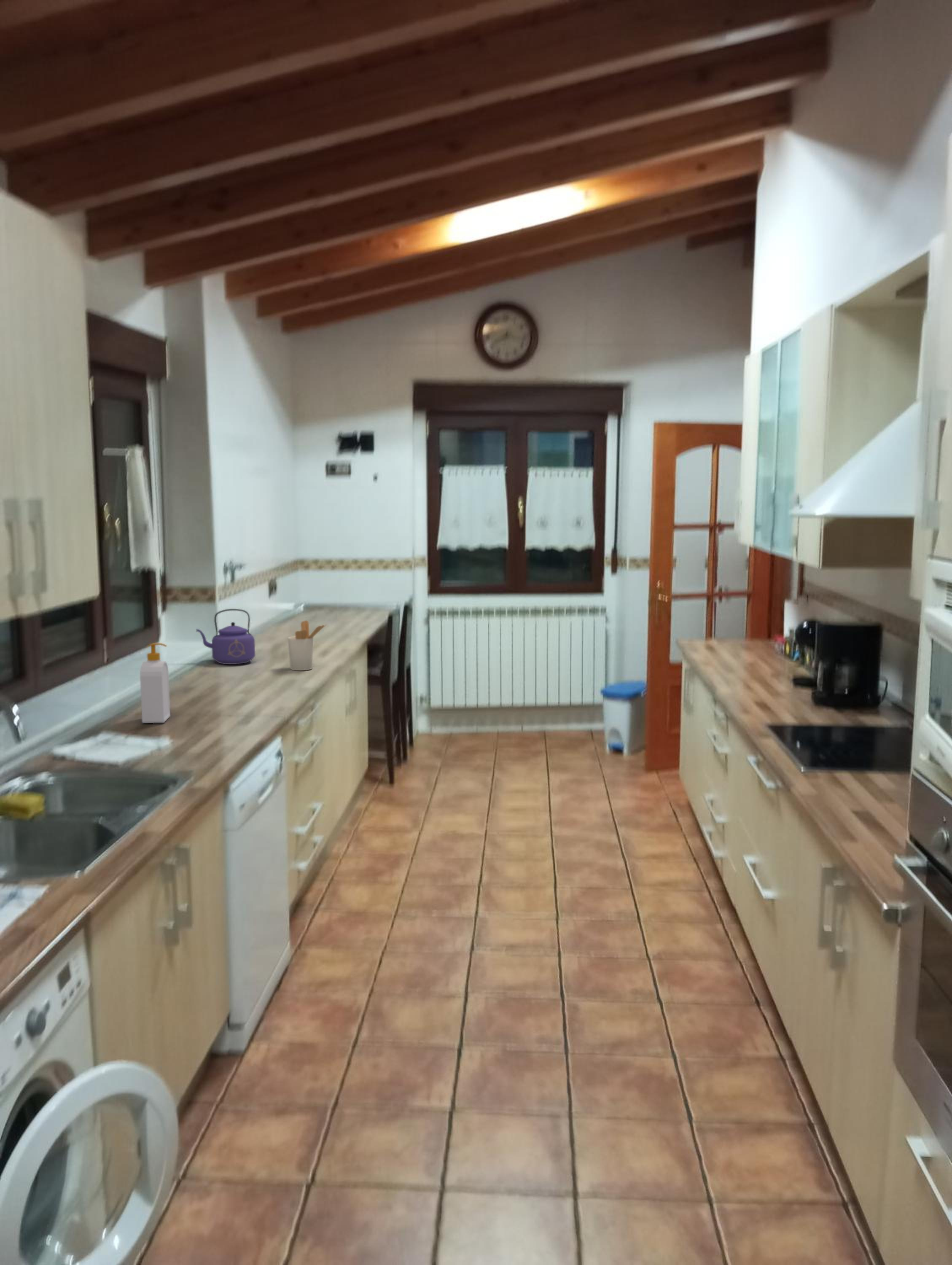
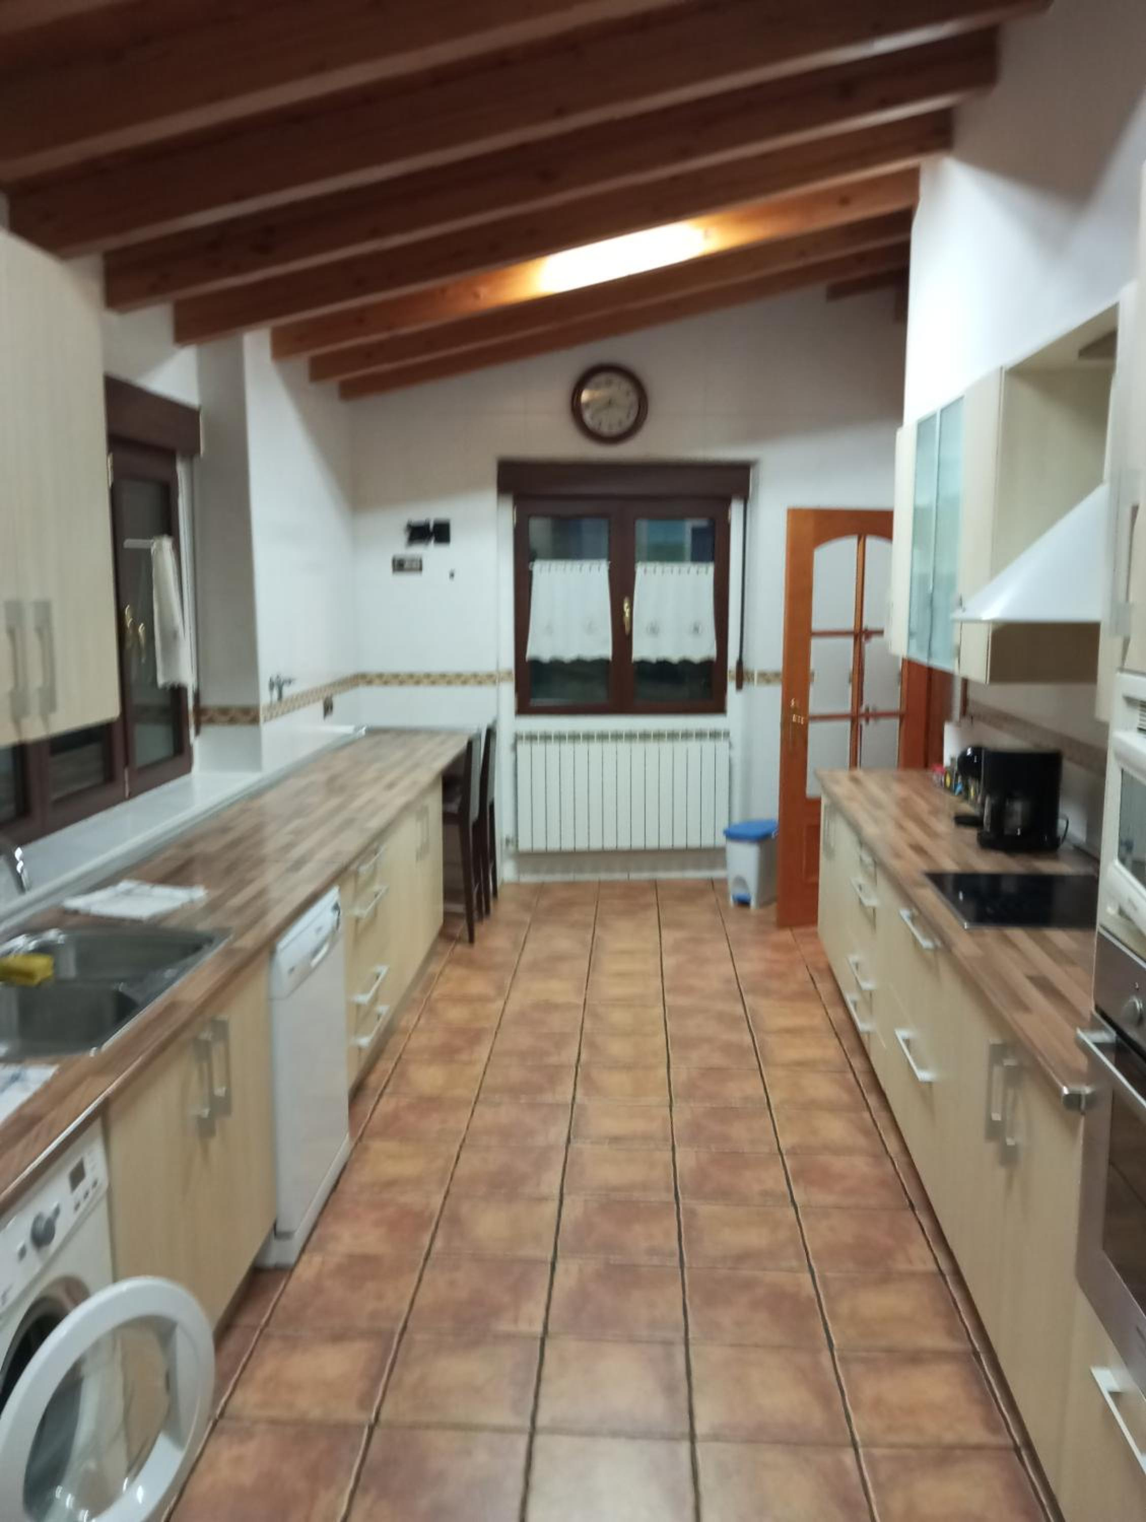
- utensil holder (307, 646)
- soap bottle (156, 682)
- kettle (226, 635)
